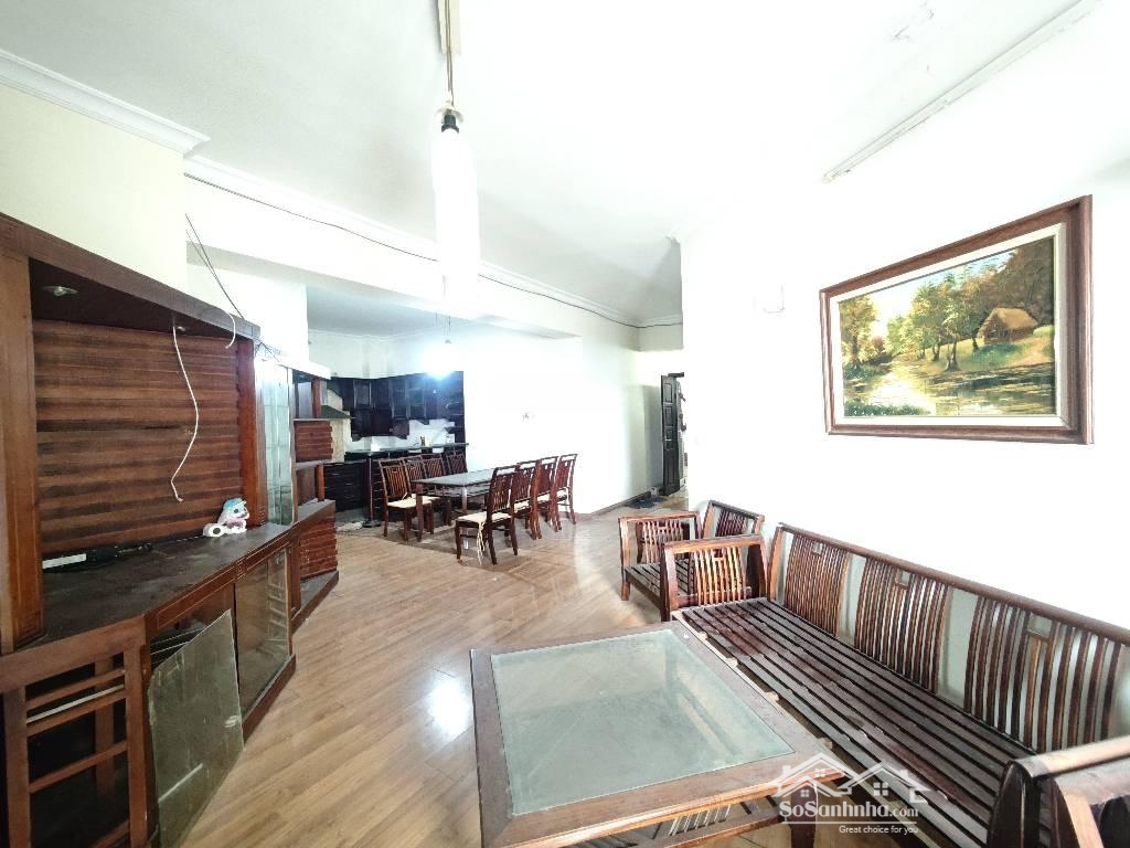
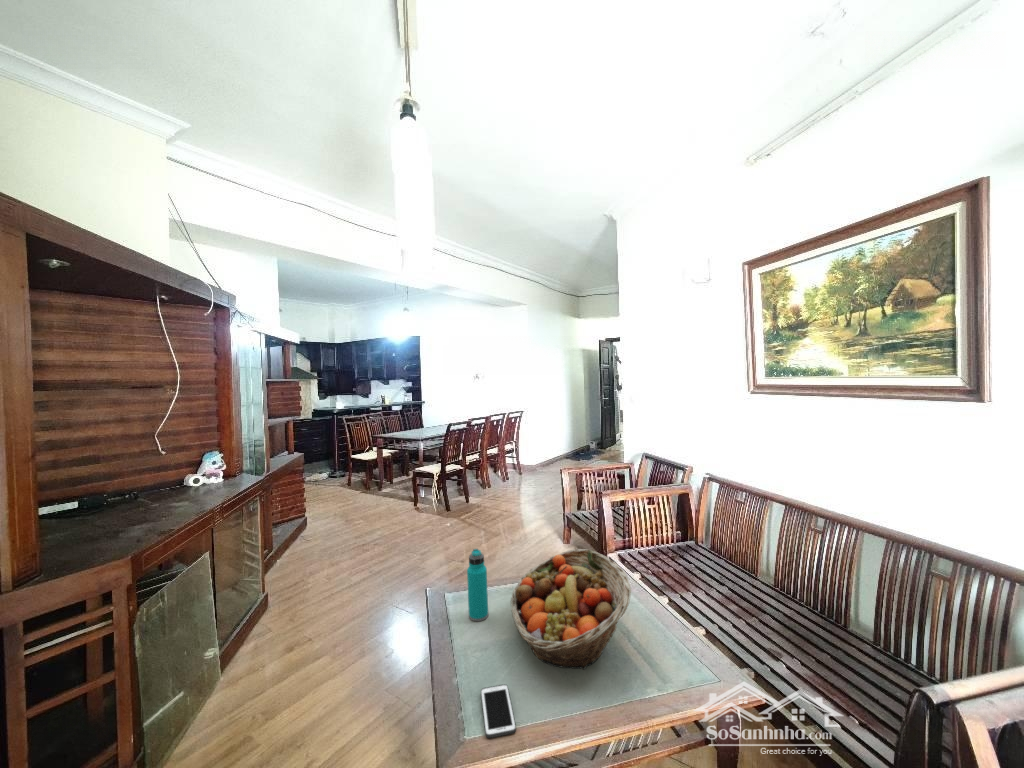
+ water bottle (477, 583)
+ fruit basket (568, 601)
+ cell phone (497, 709)
